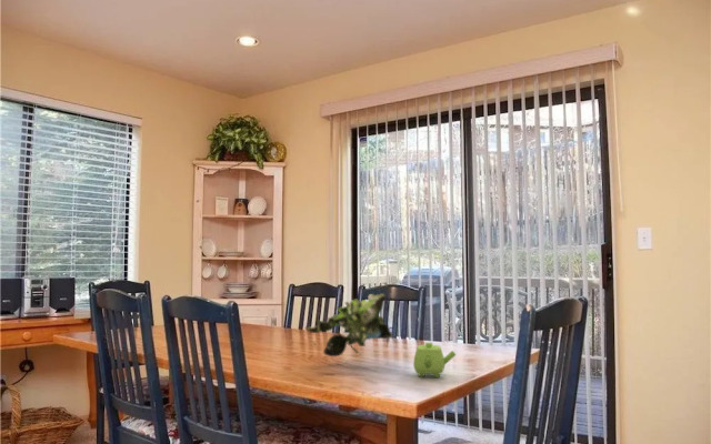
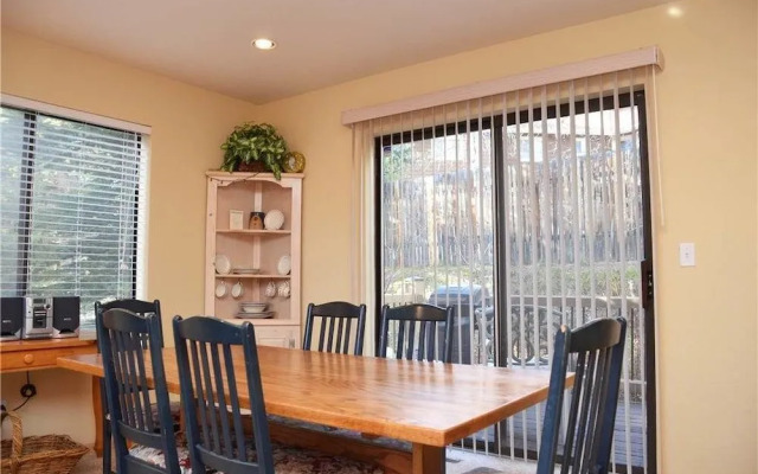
- plant (349, 326)
- teapot (434, 359)
